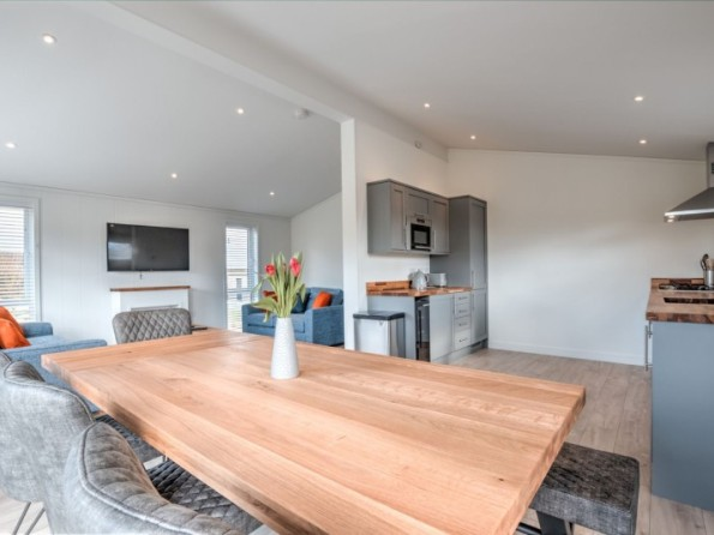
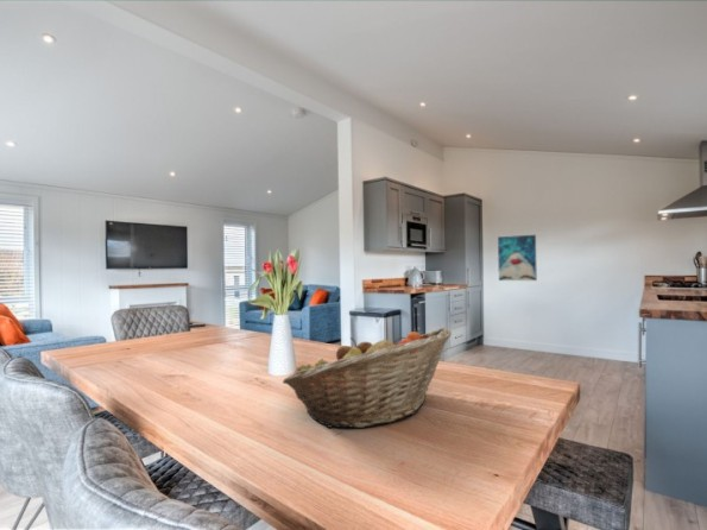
+ wall art (516, 258)
+ fruit basket (372, 367)
